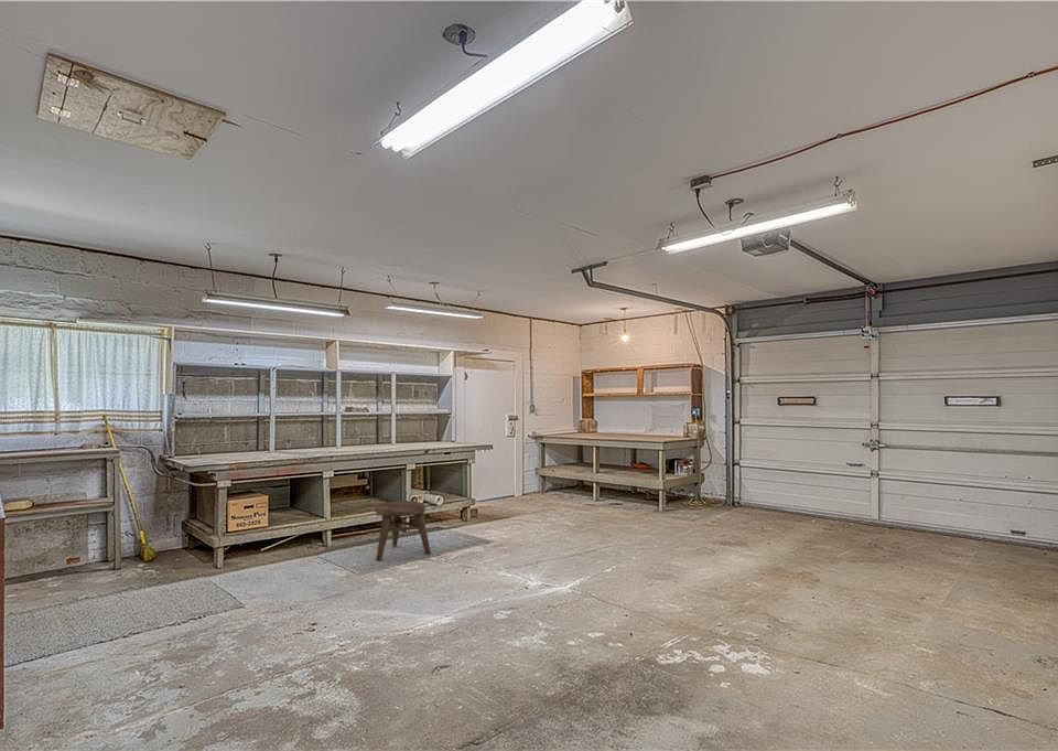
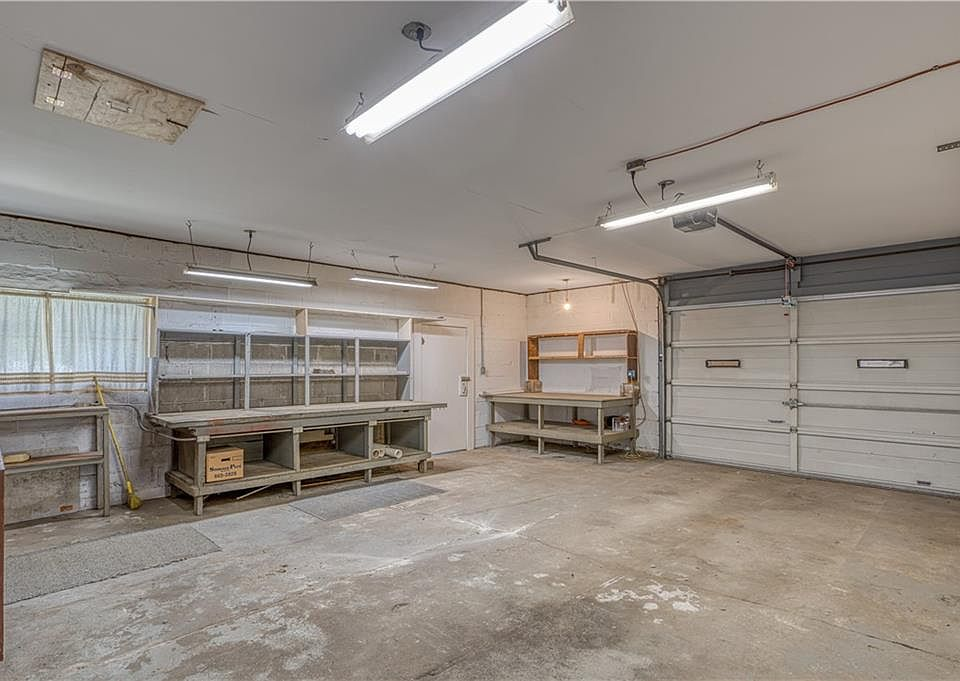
- stool (402, 528)
